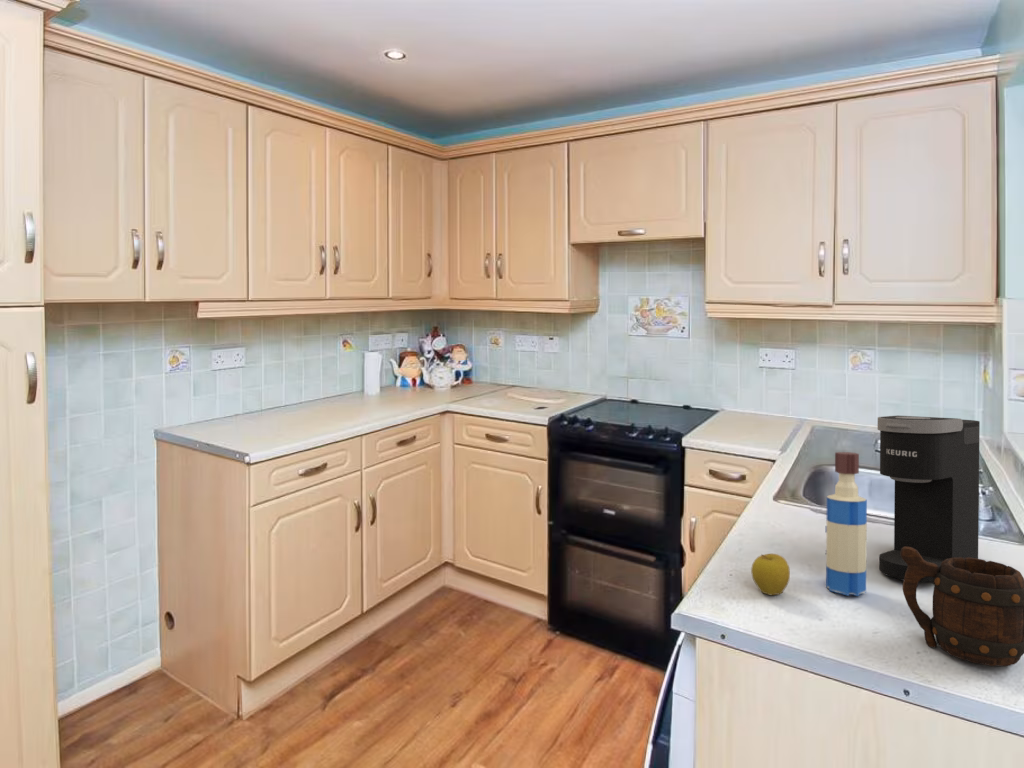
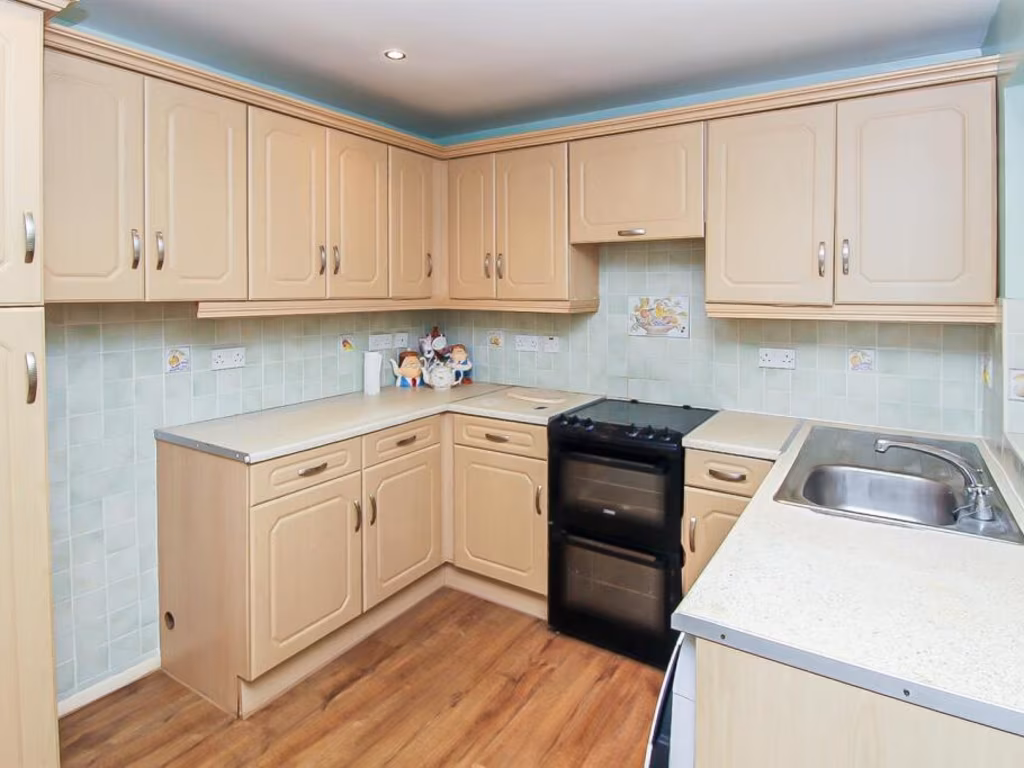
- coffee maker (929, 492)
- mug (963, 602)
- apple (770, 573)
- tequila bottle (845, 521)
